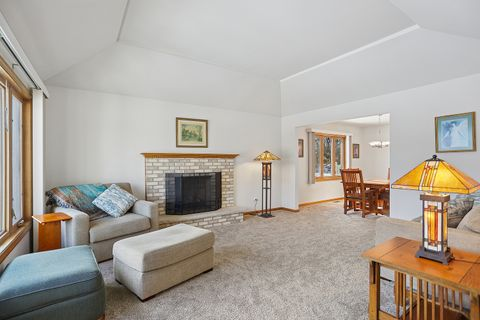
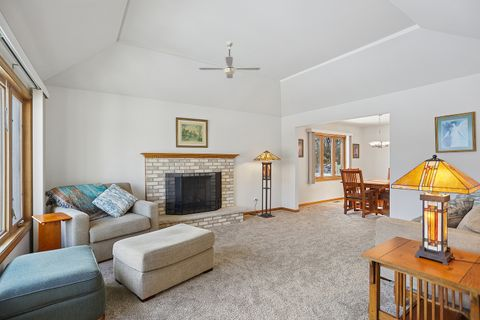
+ ceiling fan (229, 58)
